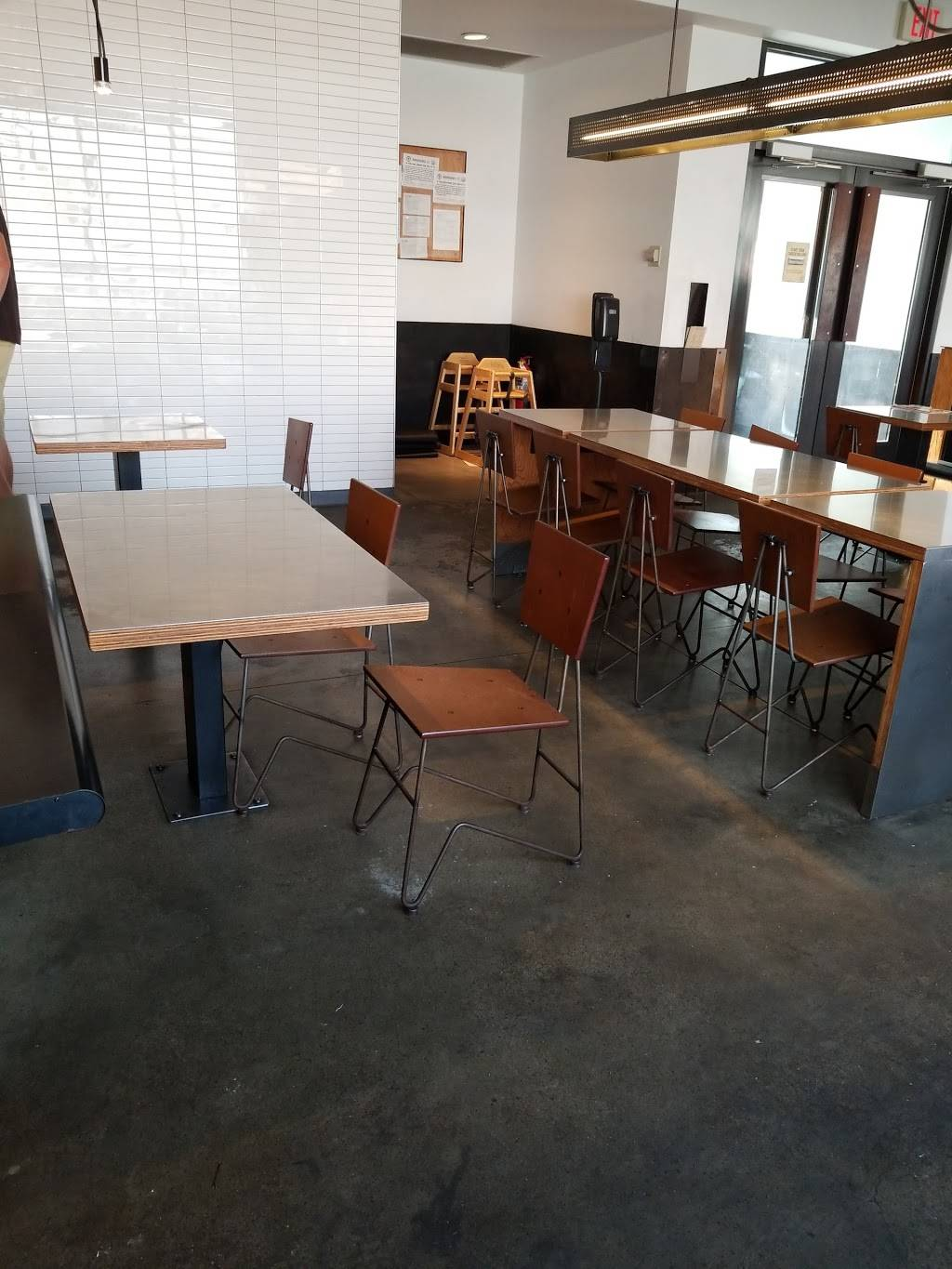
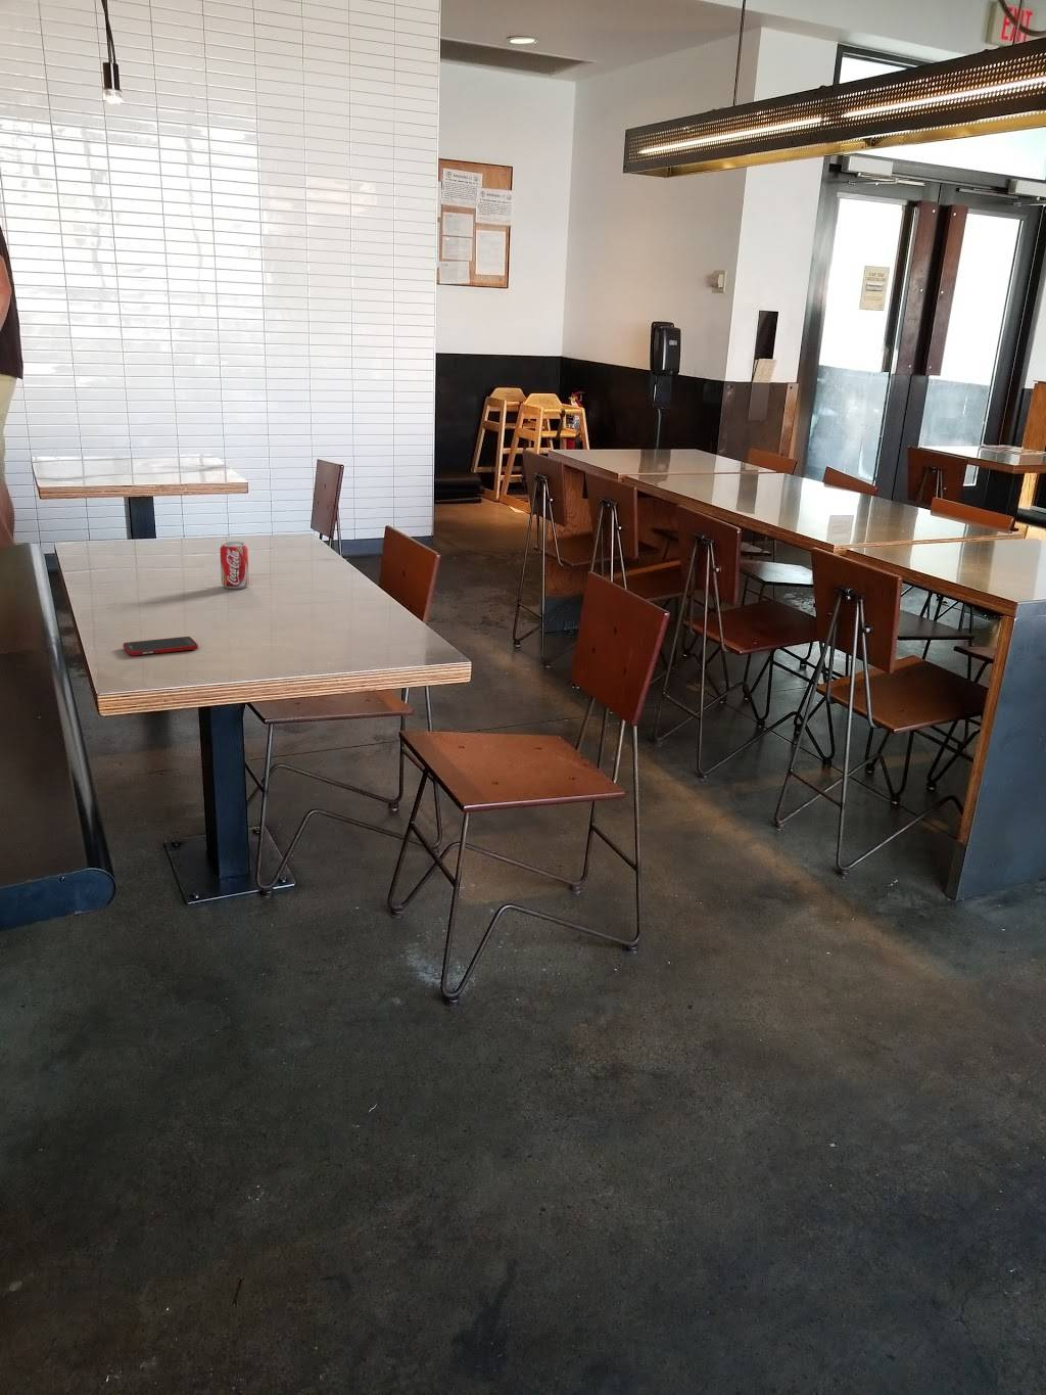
+ cell phone (160, 646)
+ soda can (234, 564)
